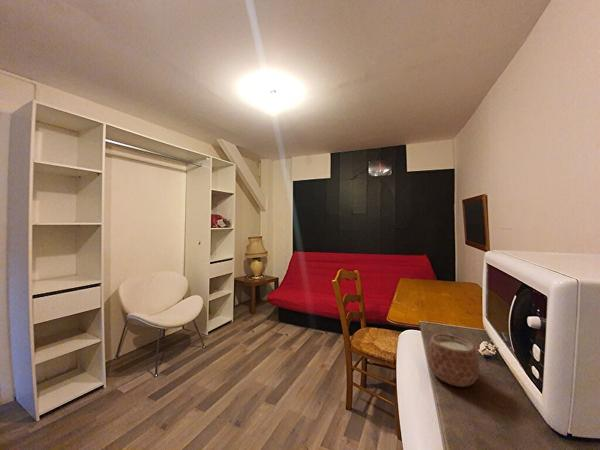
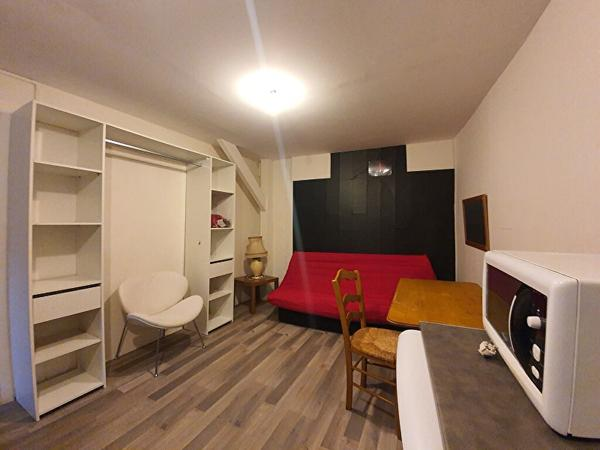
- mug (451, 355)
